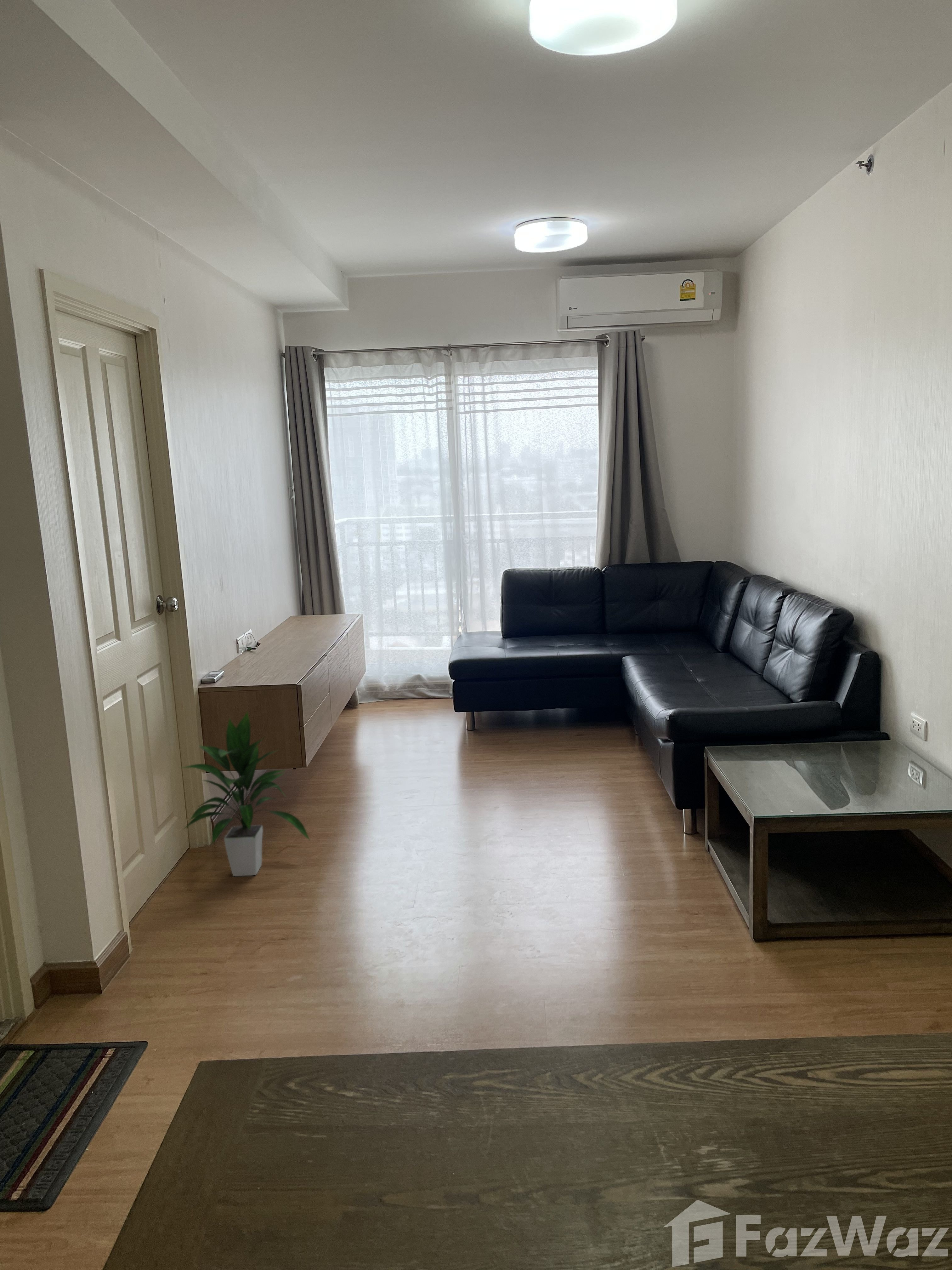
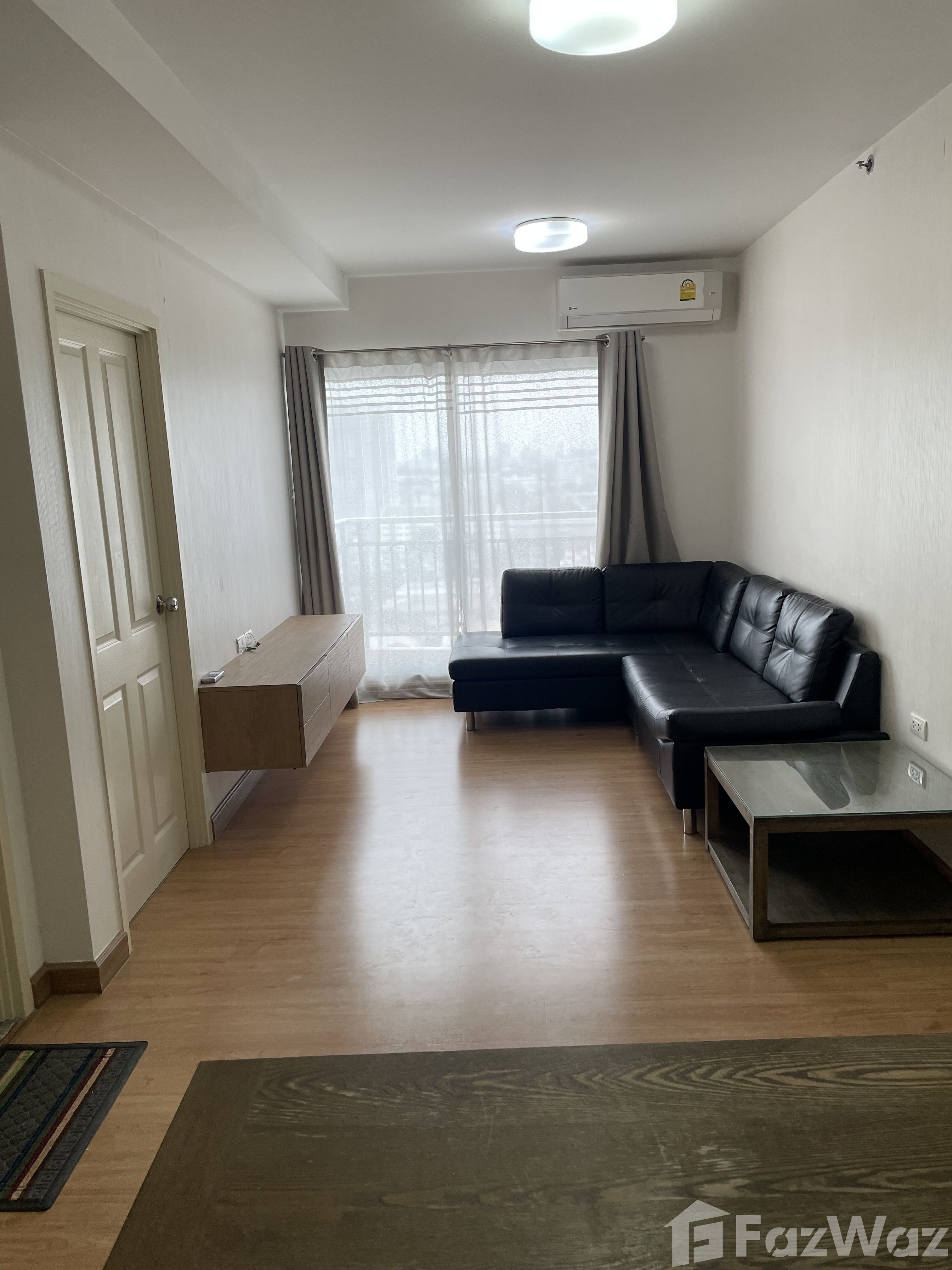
- indoor plant (244, 798)
